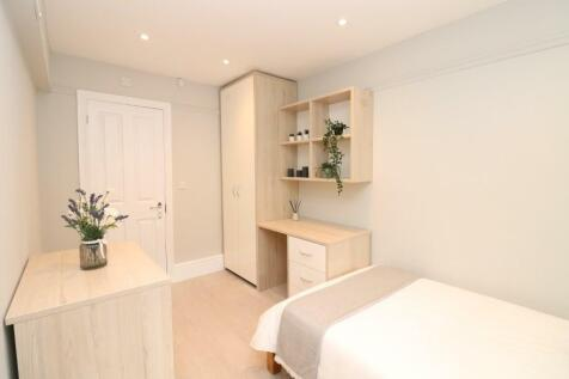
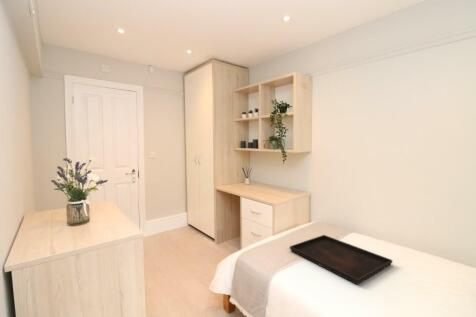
+ serving tray (337, 255)
